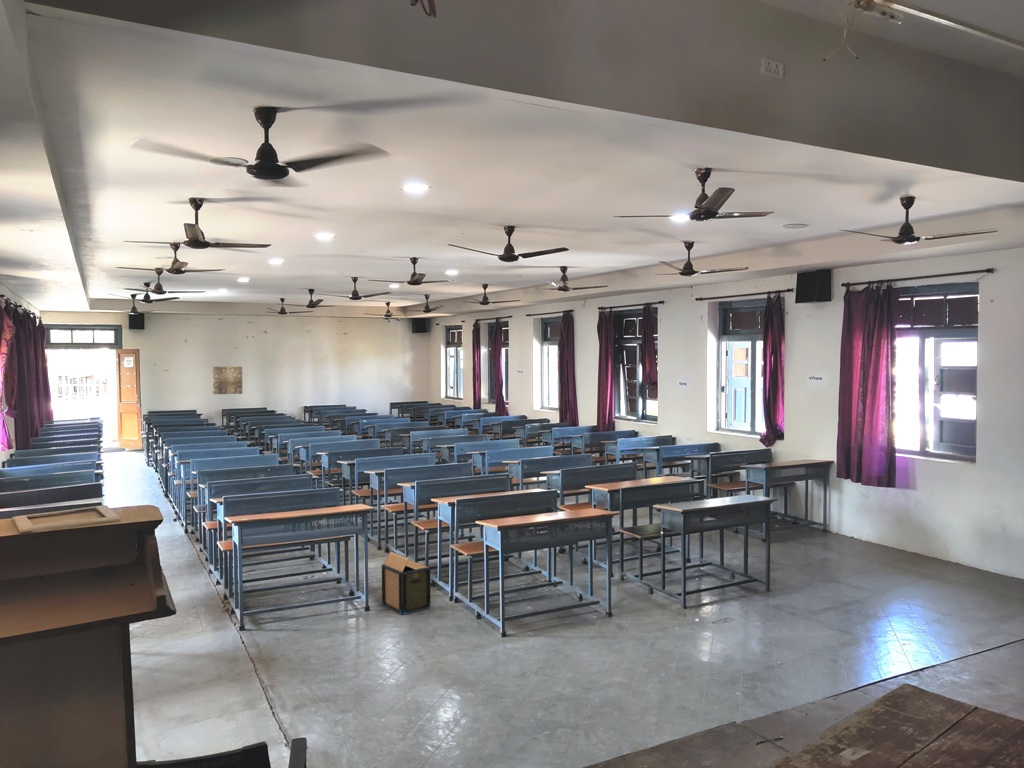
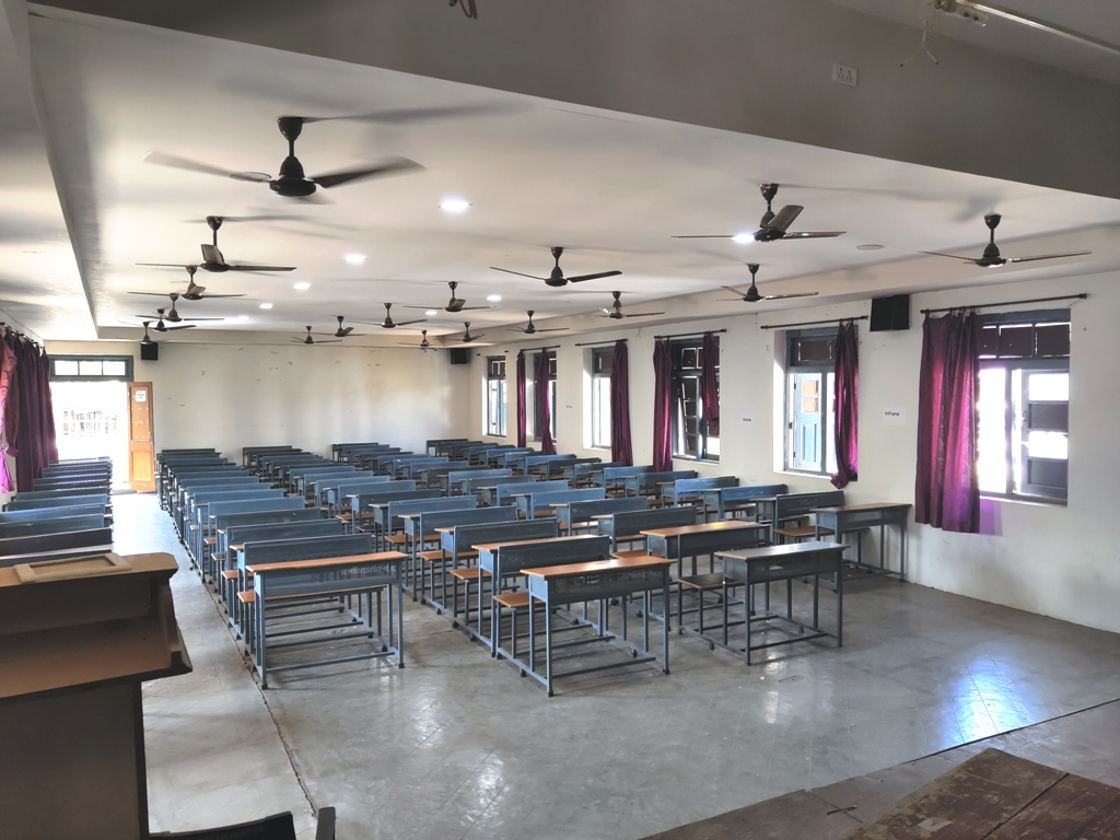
- wall art (227, 380)
- cardboard box (405, 579)
